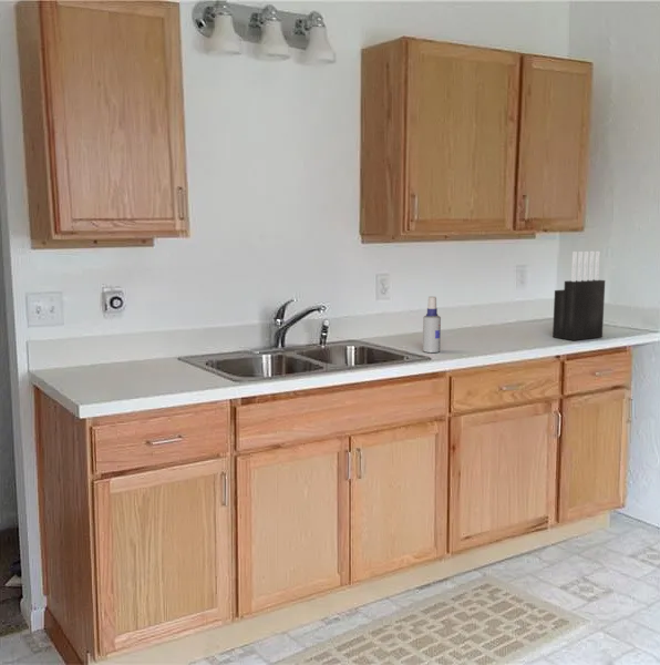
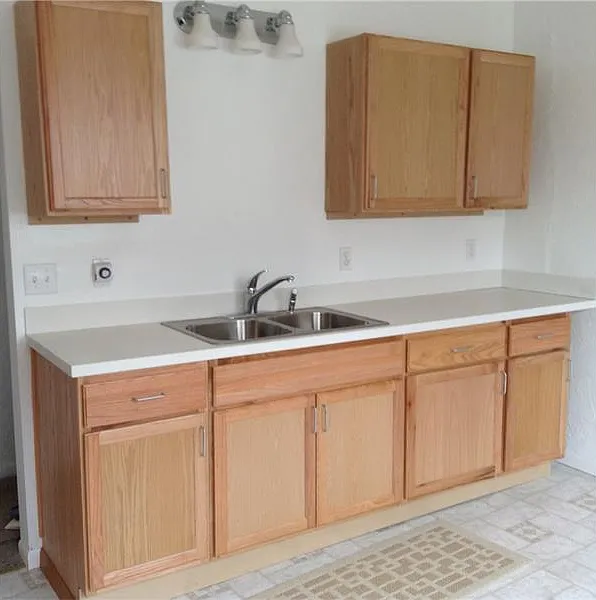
- knife block (577, 294)
- spray bottle (431, 324)
